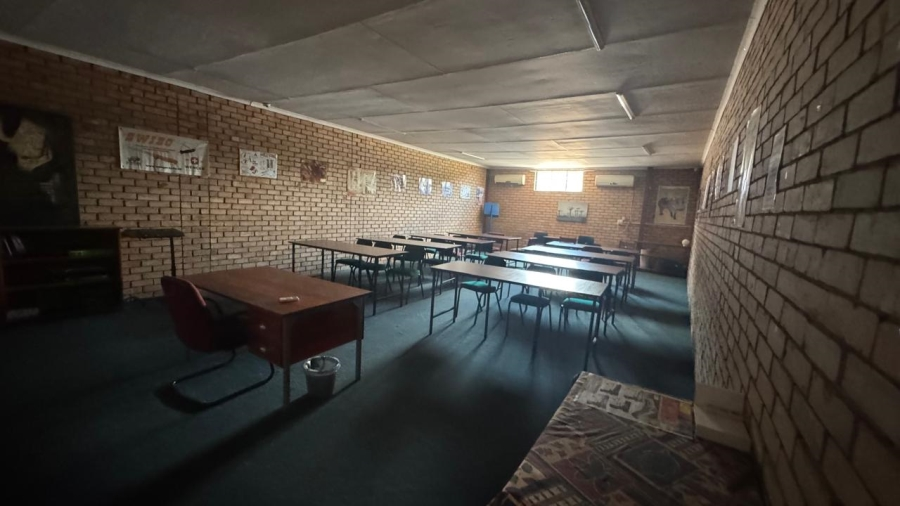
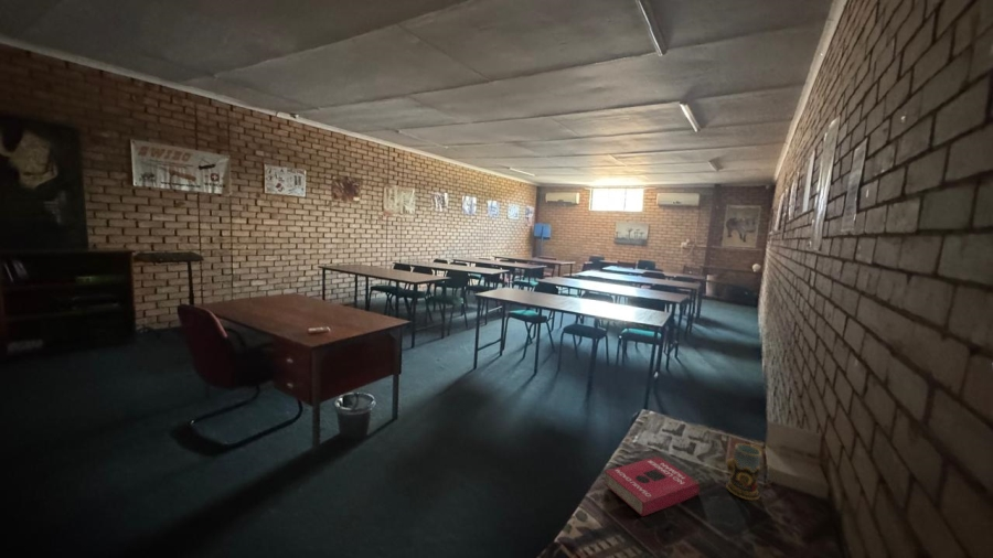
+ book (651, 483)
+ mug (749, 472)
